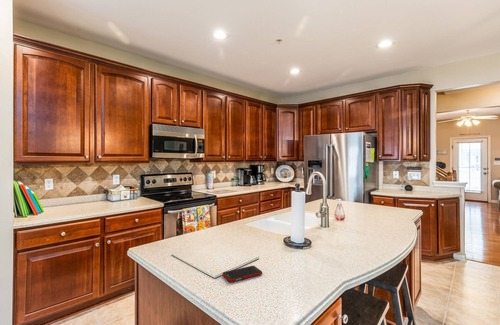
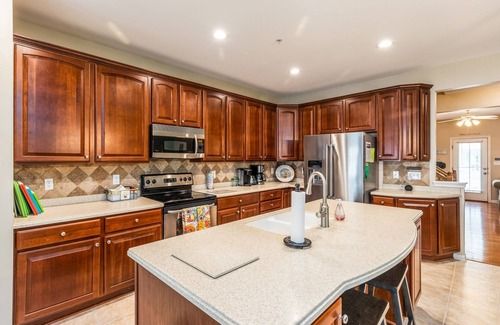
- cell phone (242, 273)
